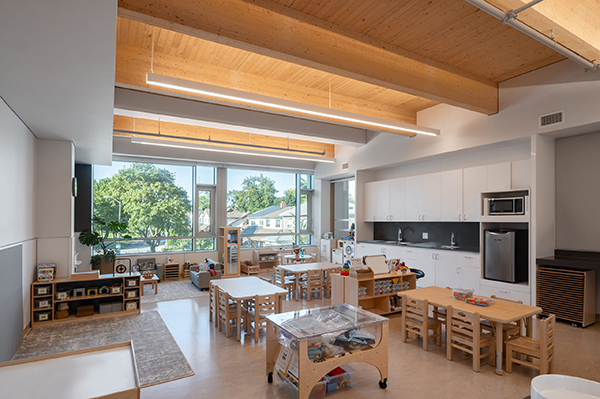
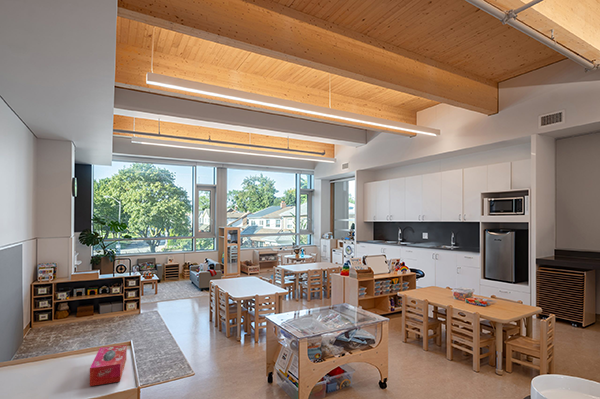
+ tissue box (109, 363)
